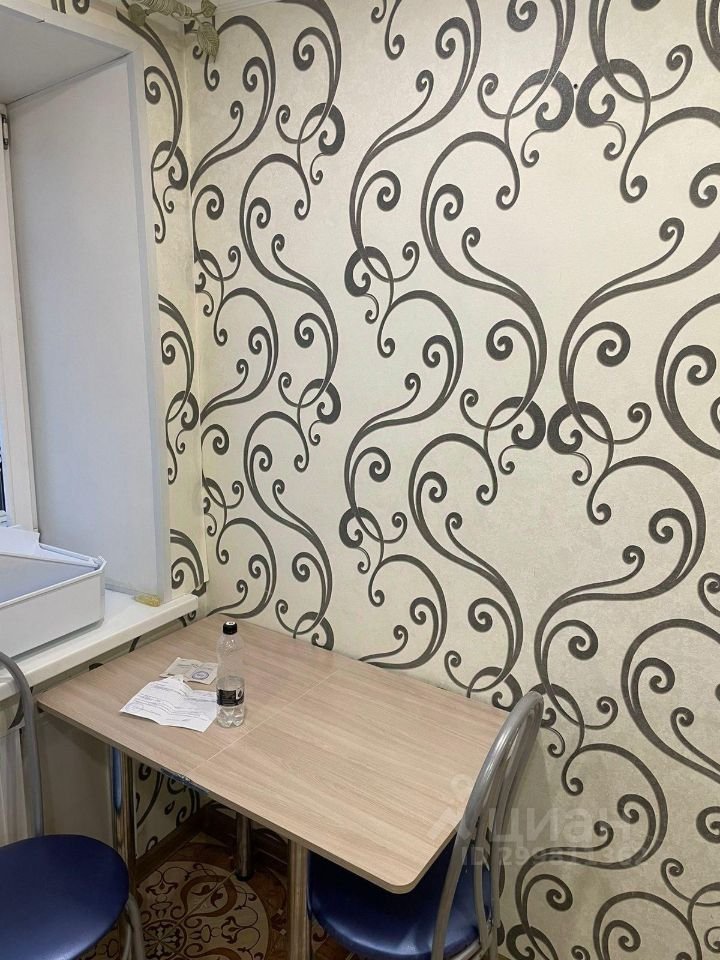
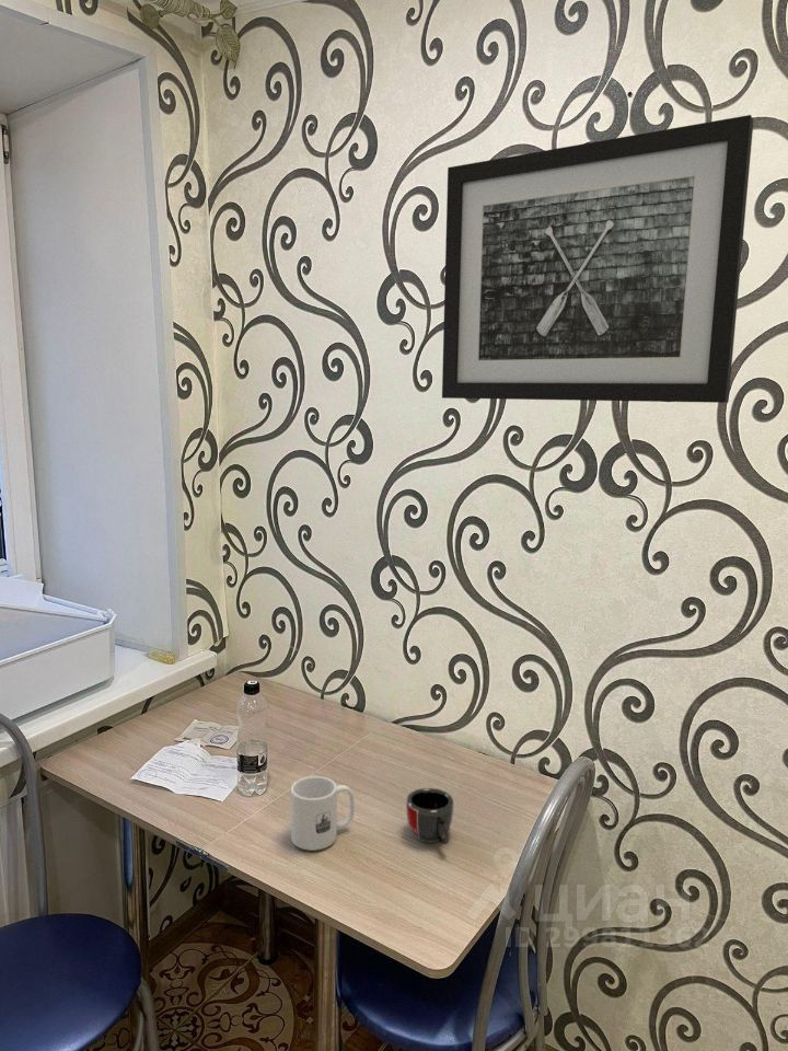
+ mug (432, 820)
+ mug (323, 810)
+ wall art (578, 276)
